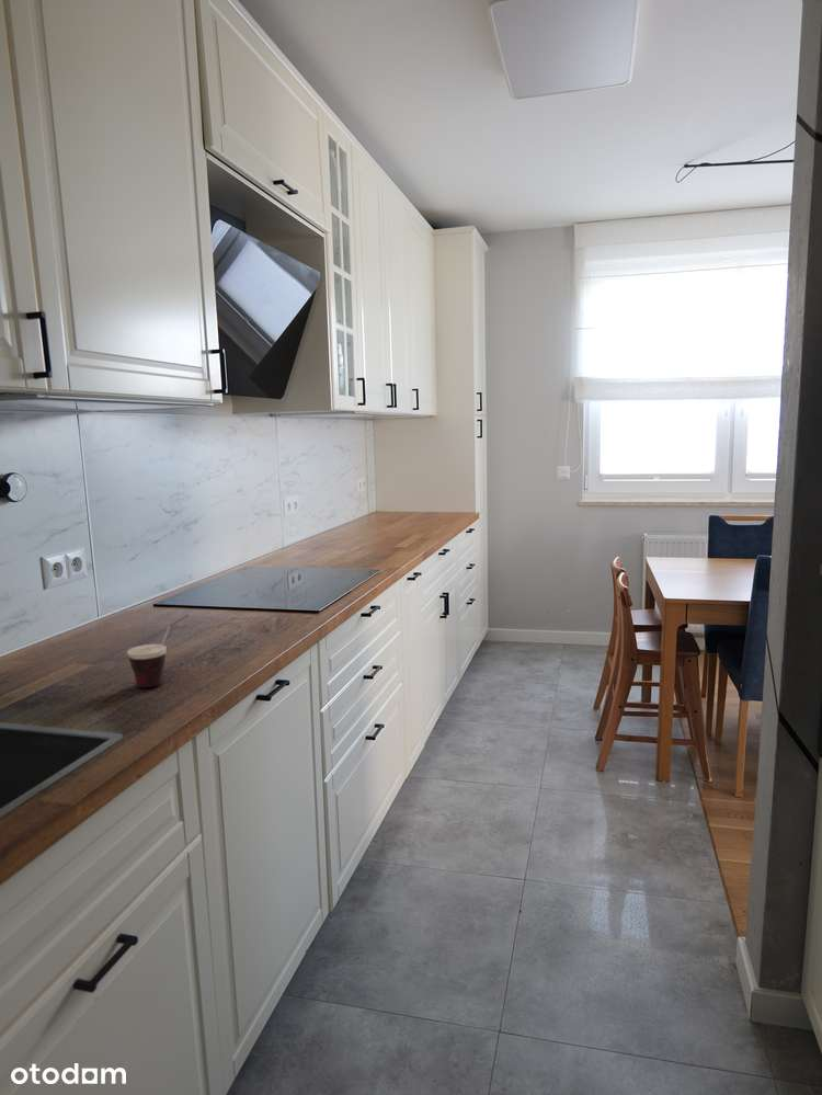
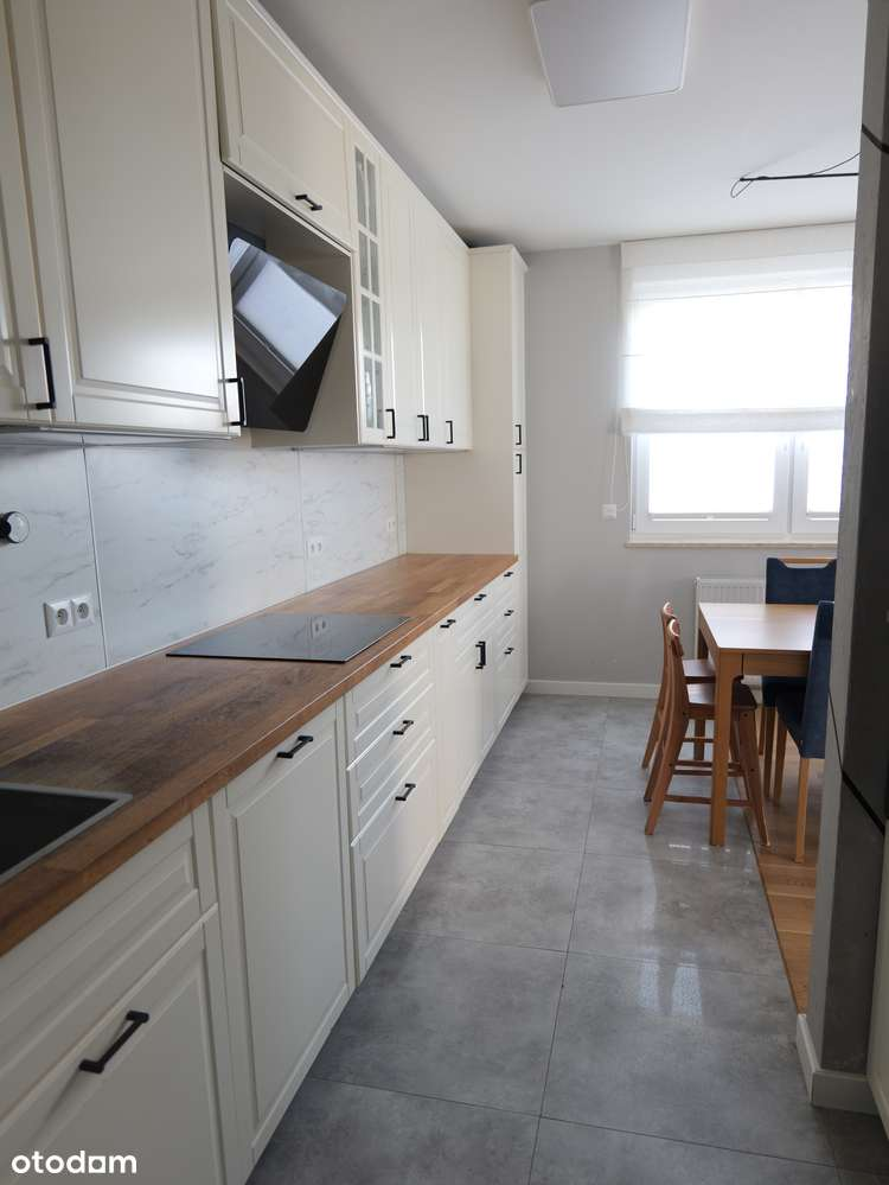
- cup (161, 650)
